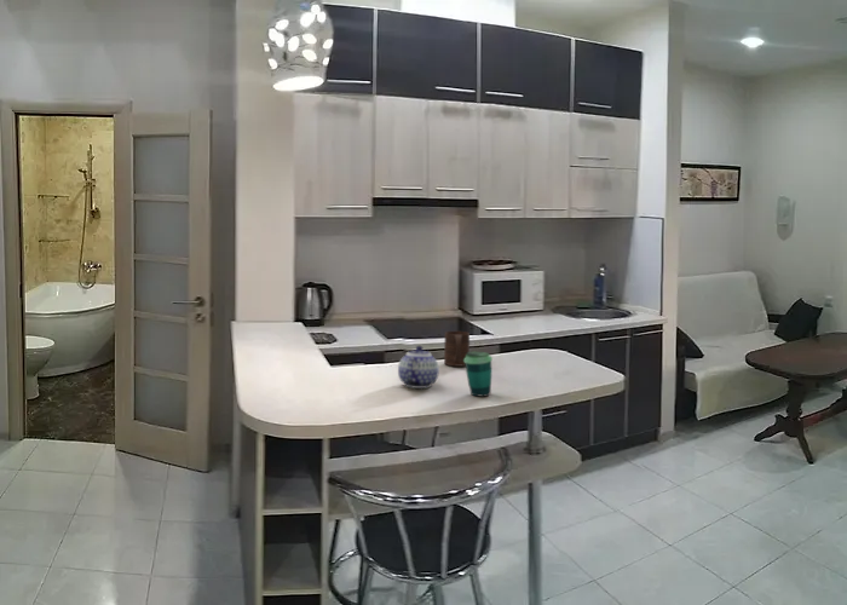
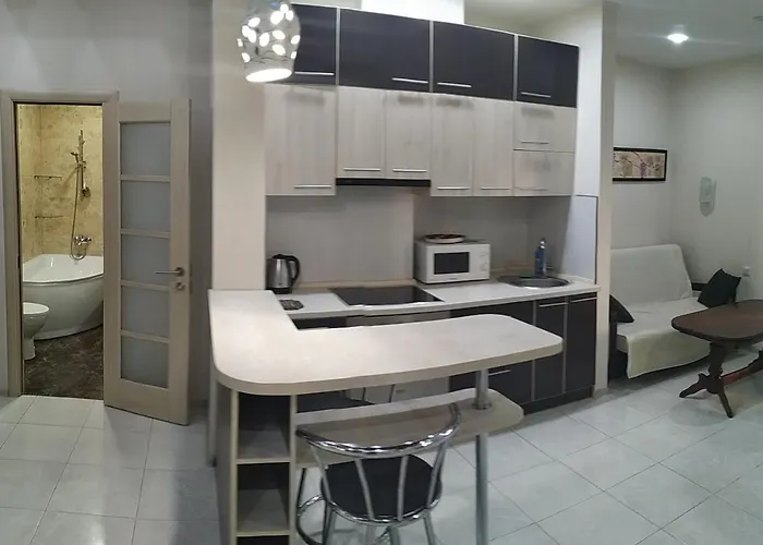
- teapot (417, 365)
- cup (457, 348)
- cup (477, 374)
